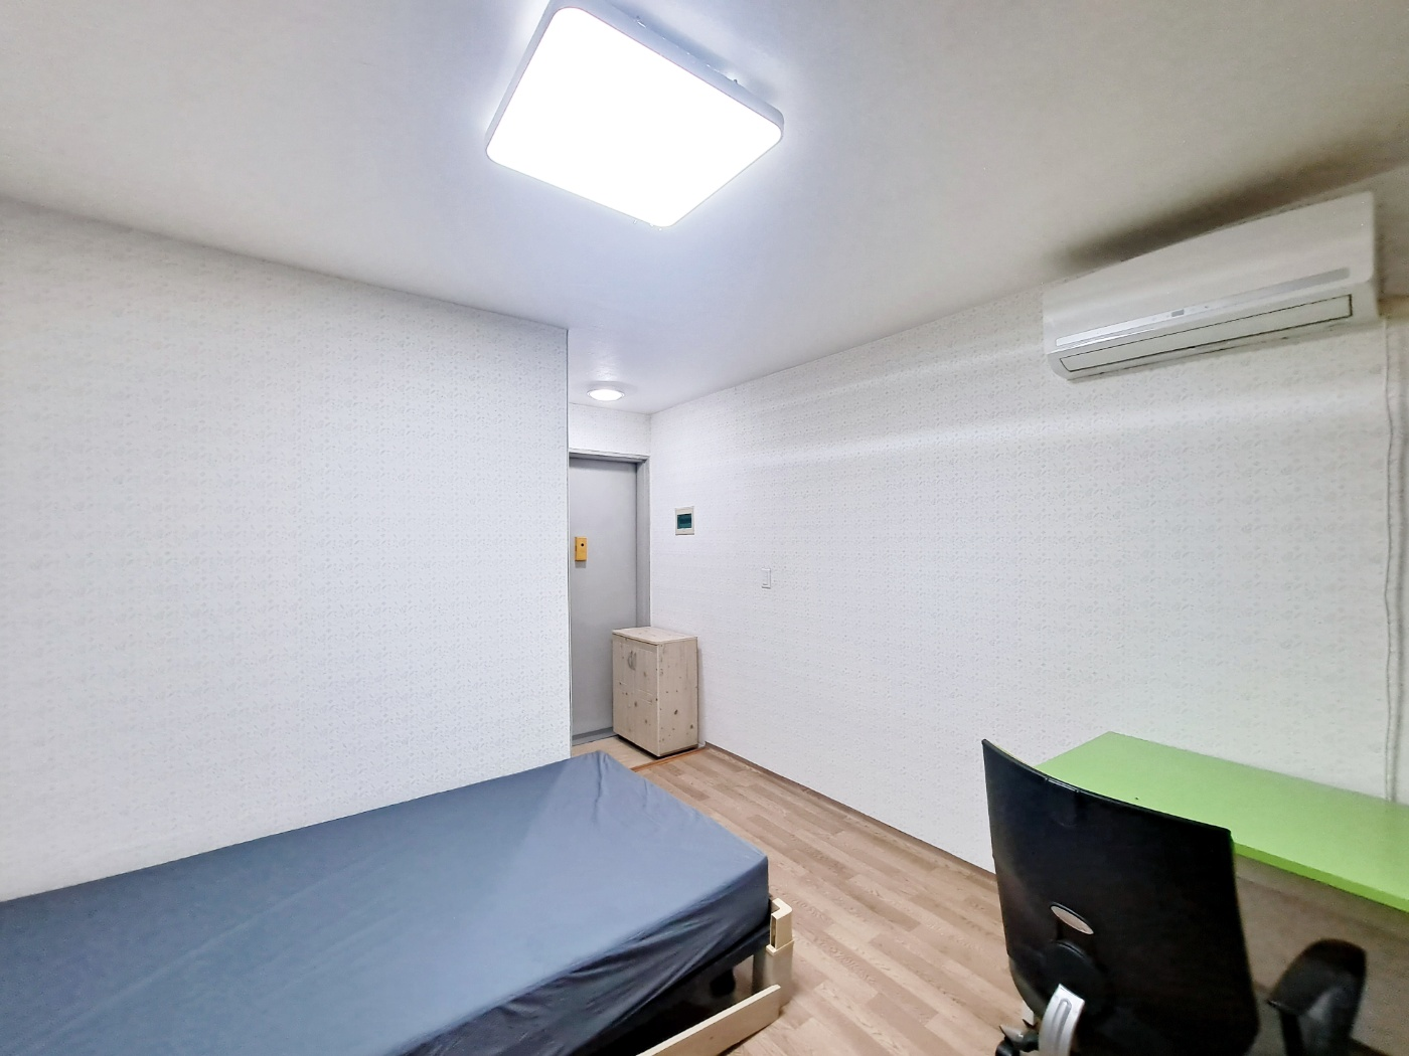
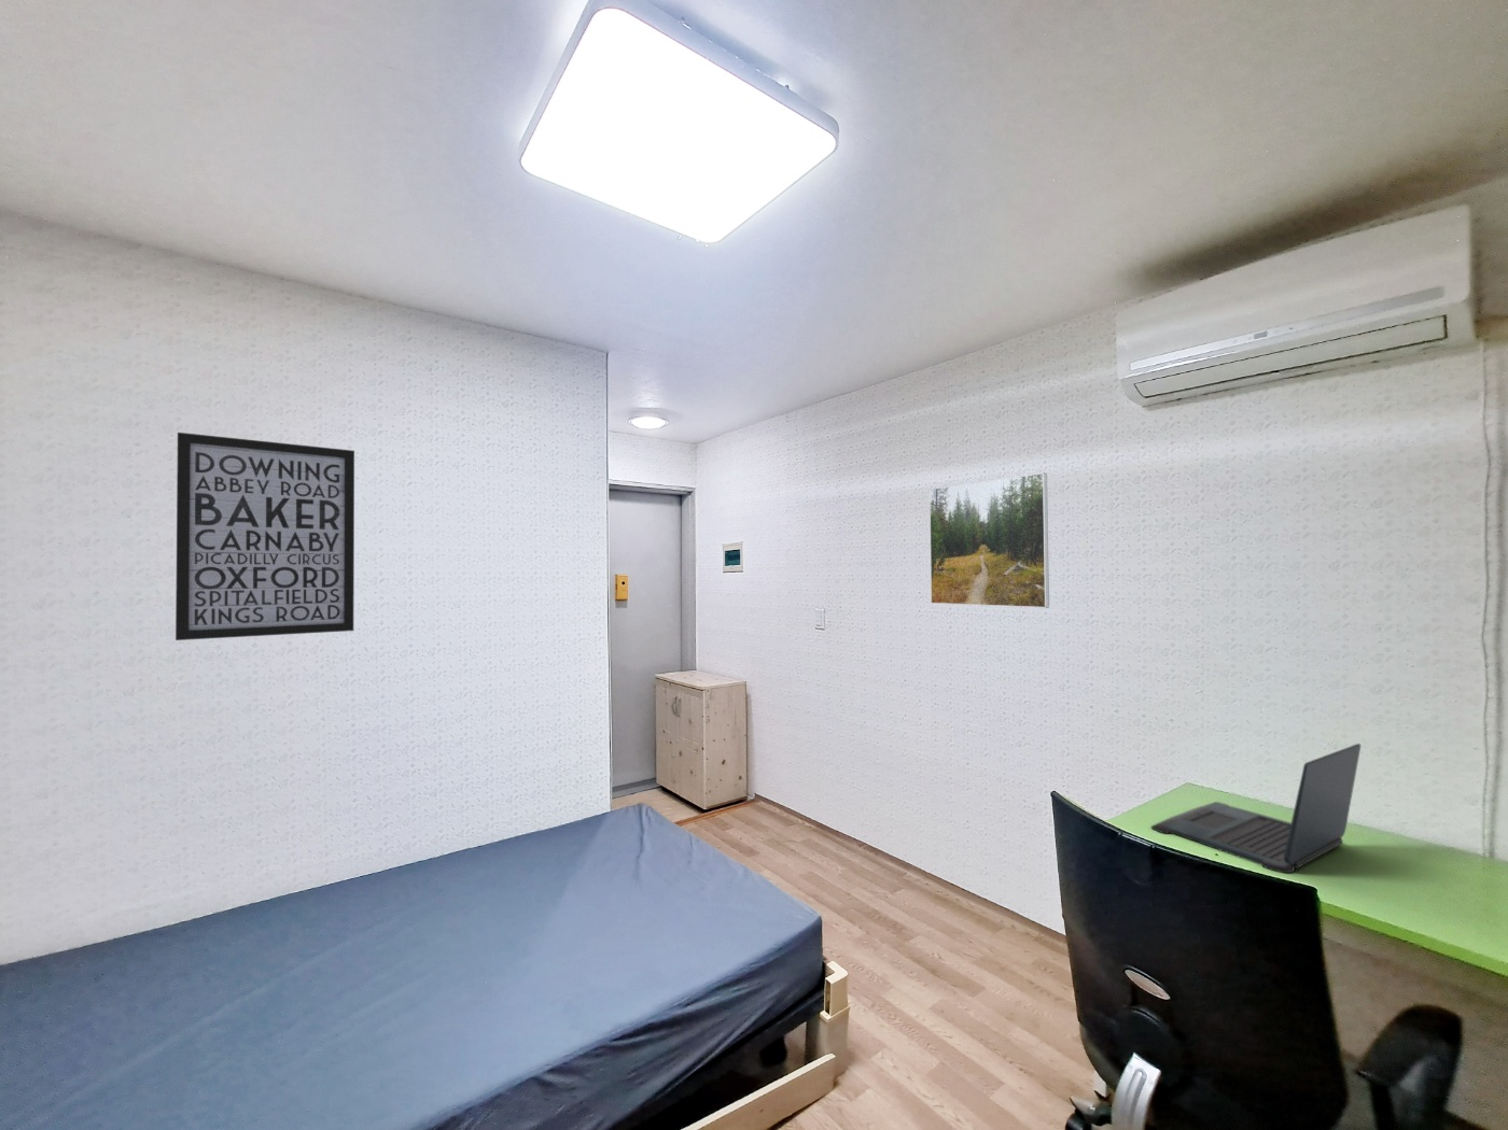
+ wall art (272, 538)
+ laptop (1244, 810)
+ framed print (983, 542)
